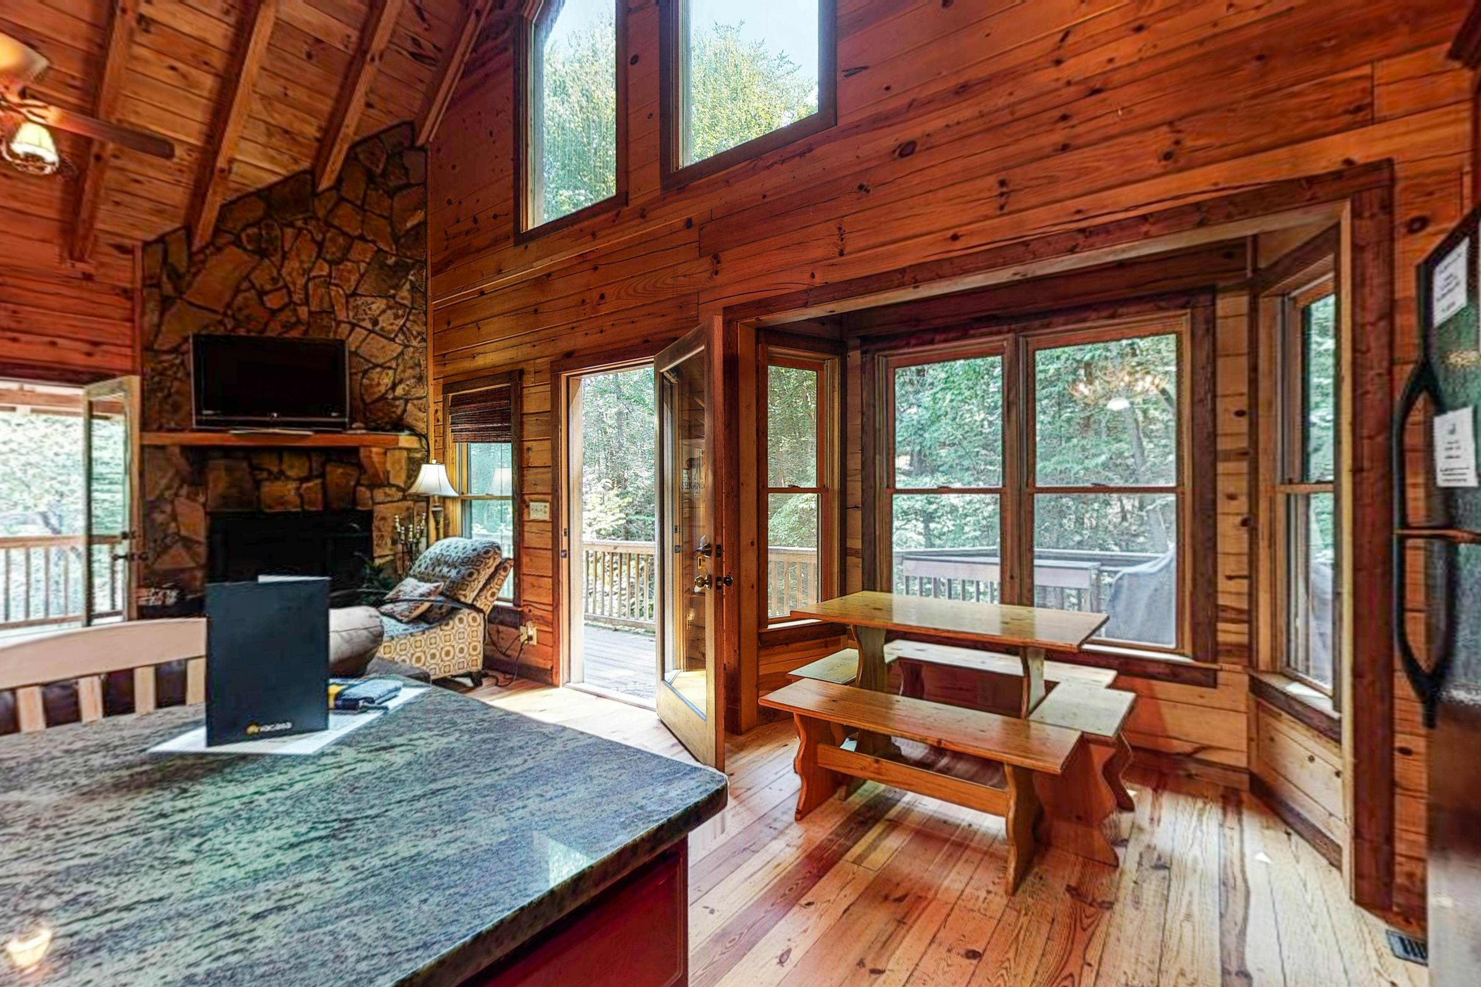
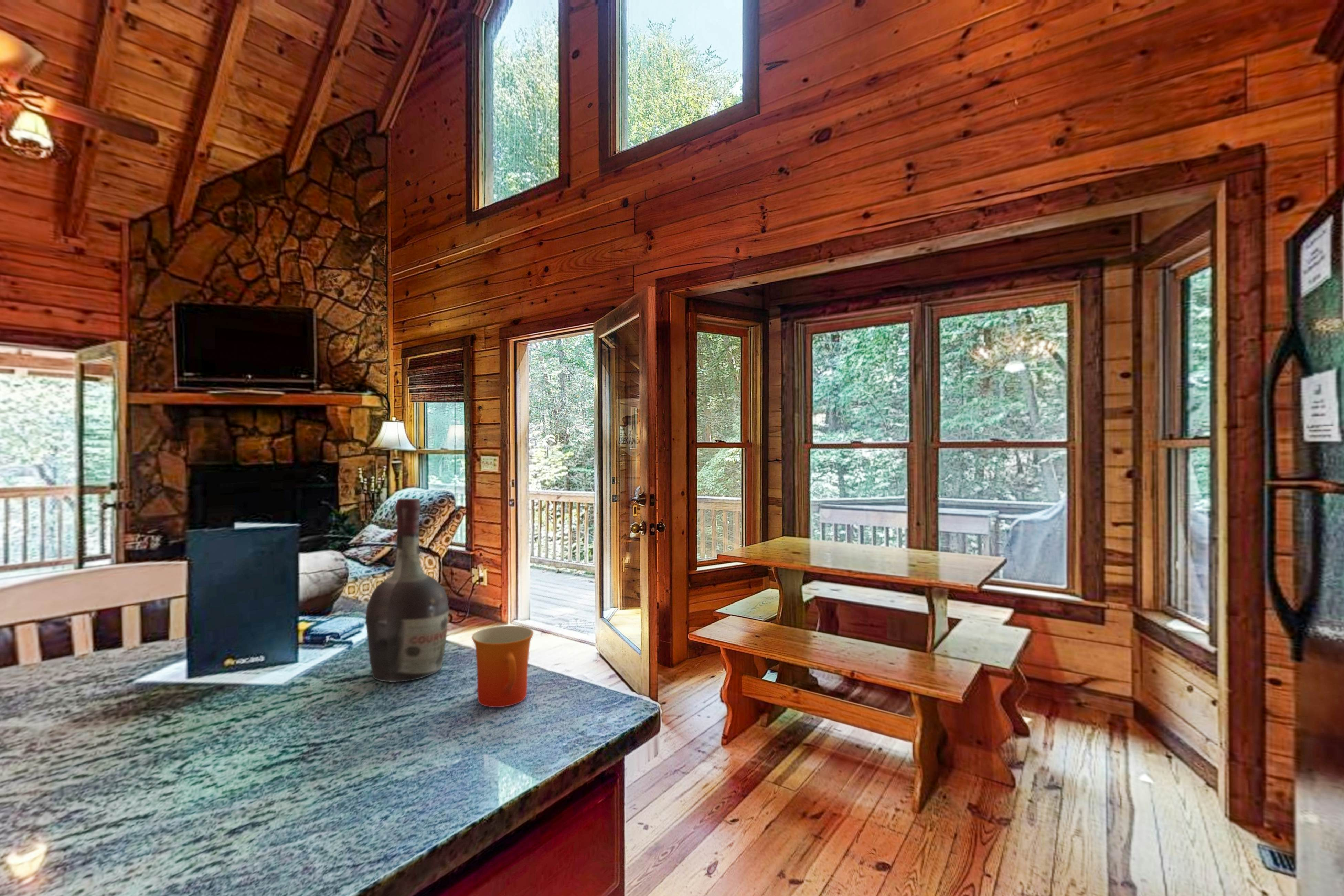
+ mug (508, 667)
+ cognac bottle (408, 584)
